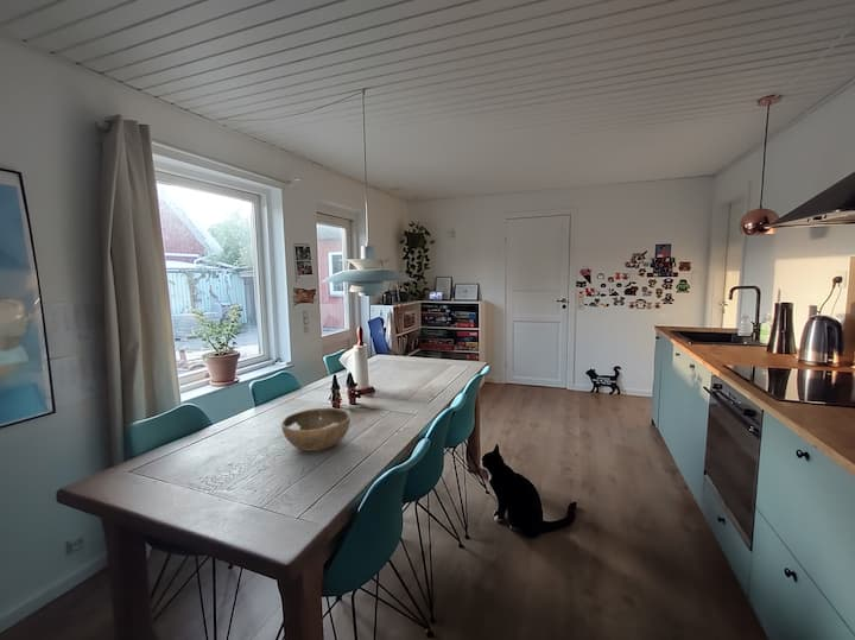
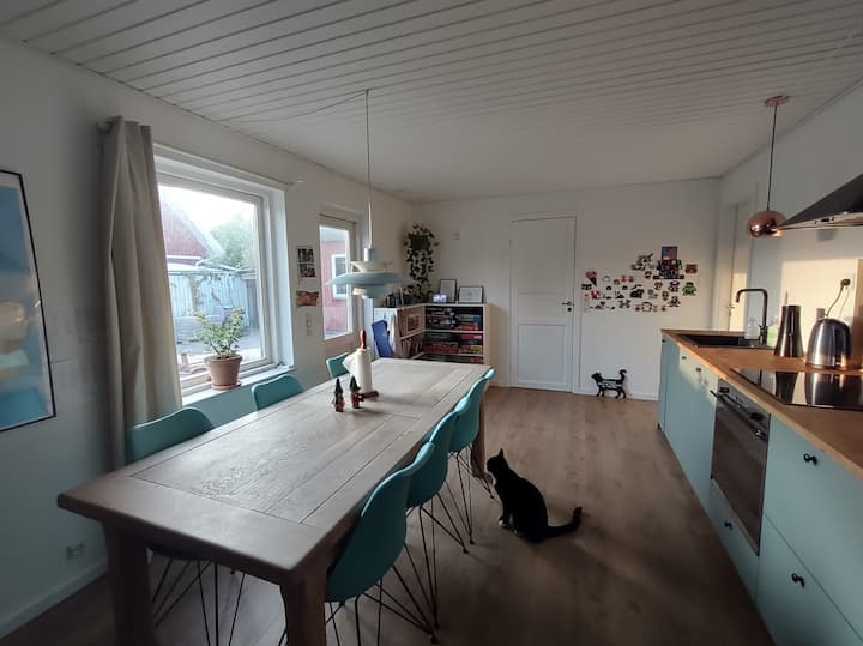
- bowl (317, 431)
